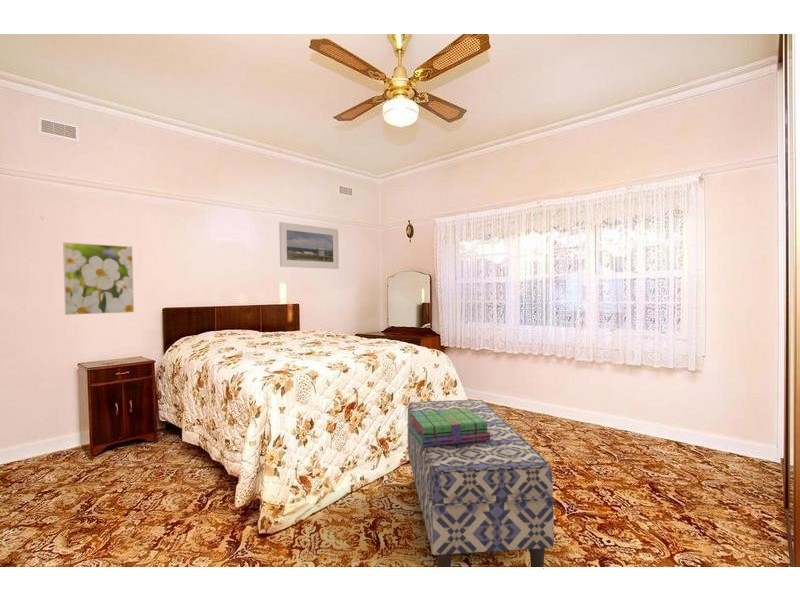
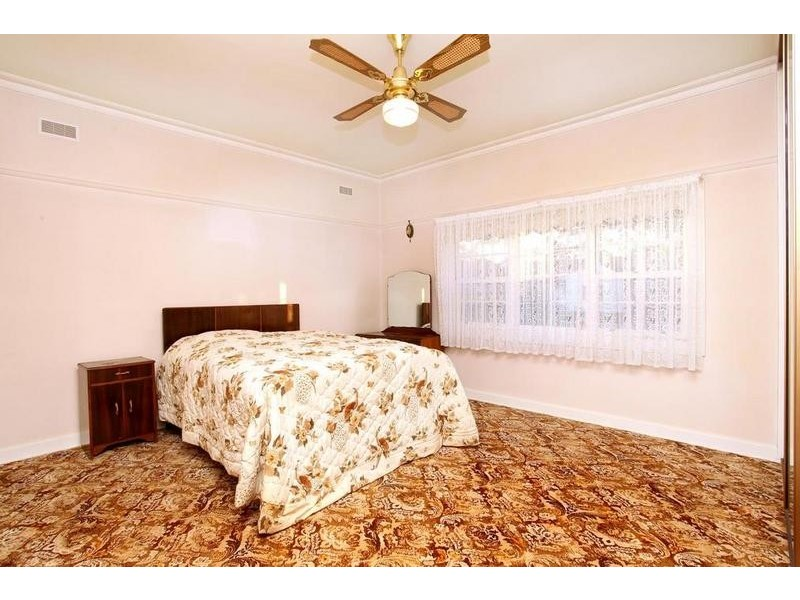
- stack of books (447, 425)
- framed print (100, 279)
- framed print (310, 246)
- bench (464, 472)
